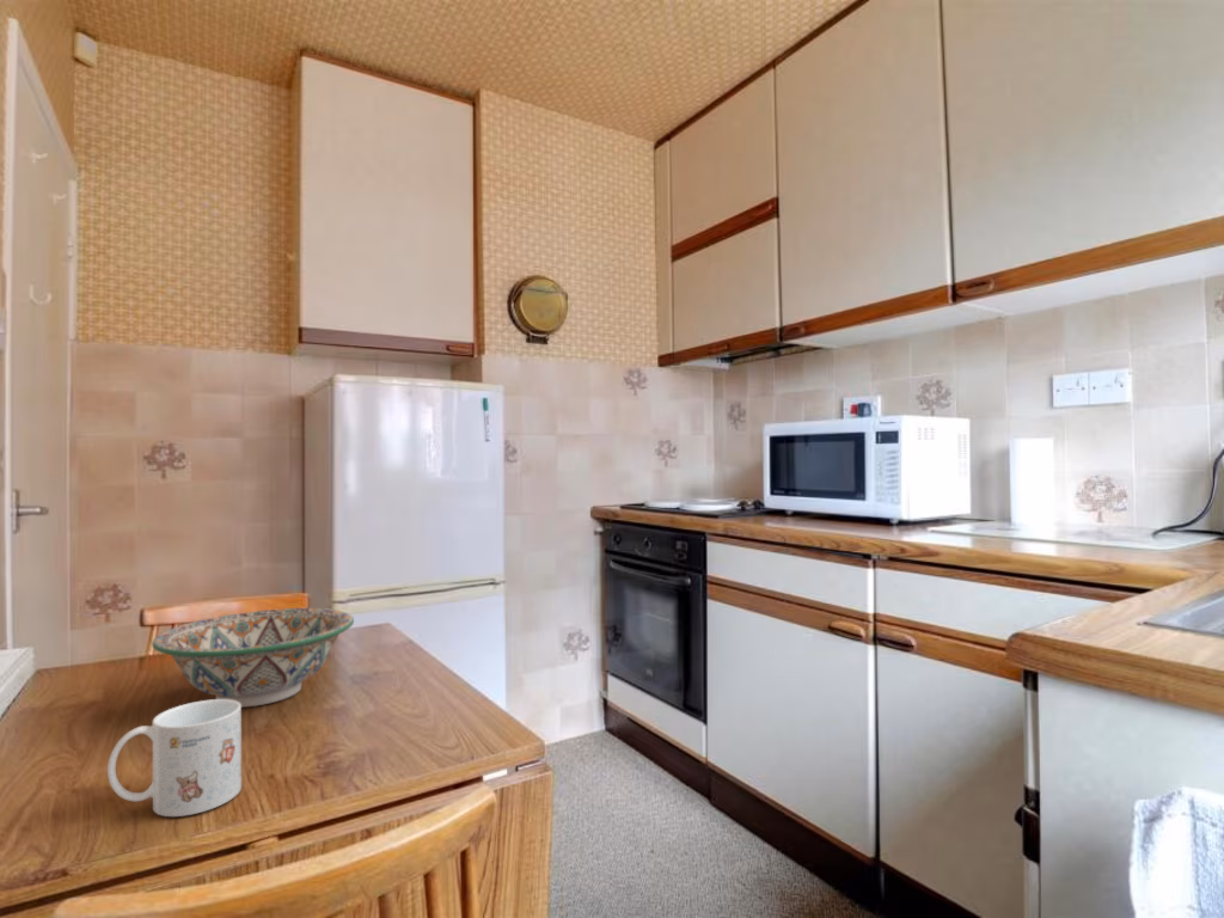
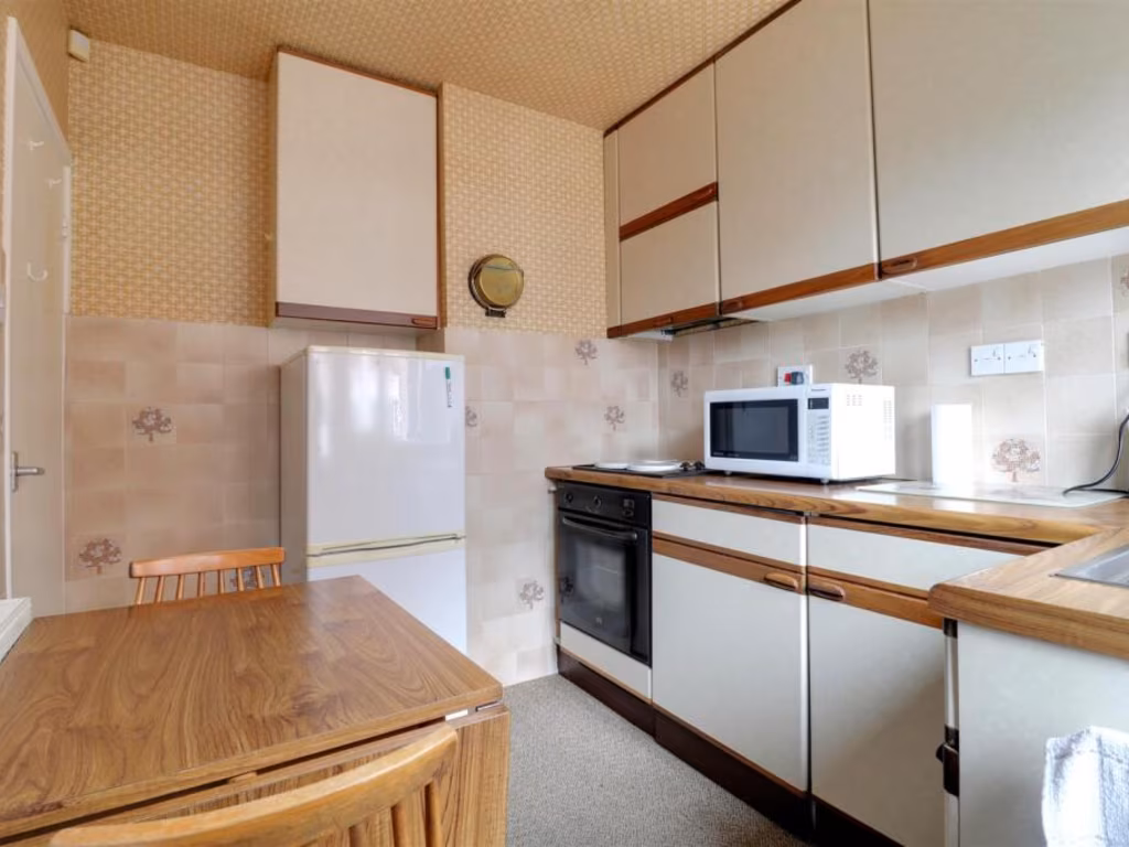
- decorative bowl (259, 660)
- mug (177, 758)
